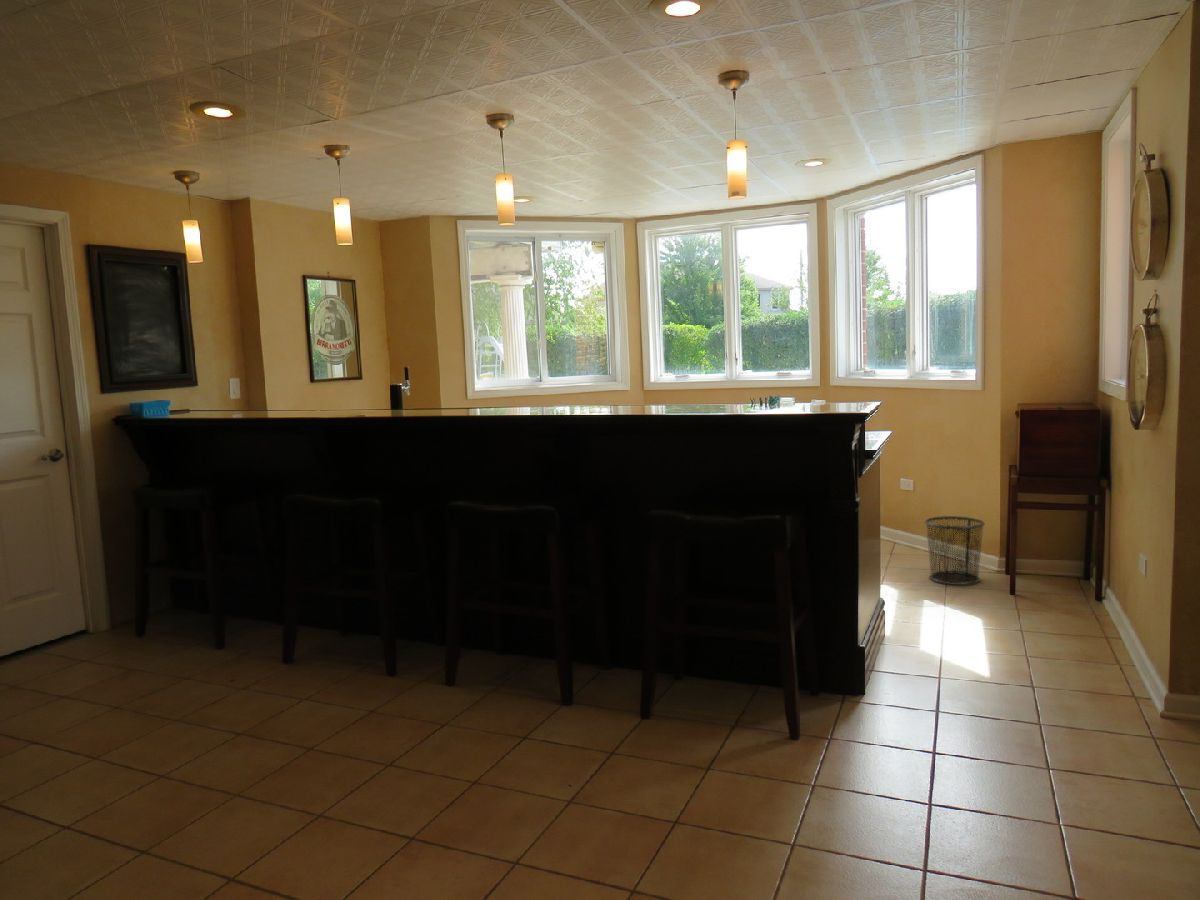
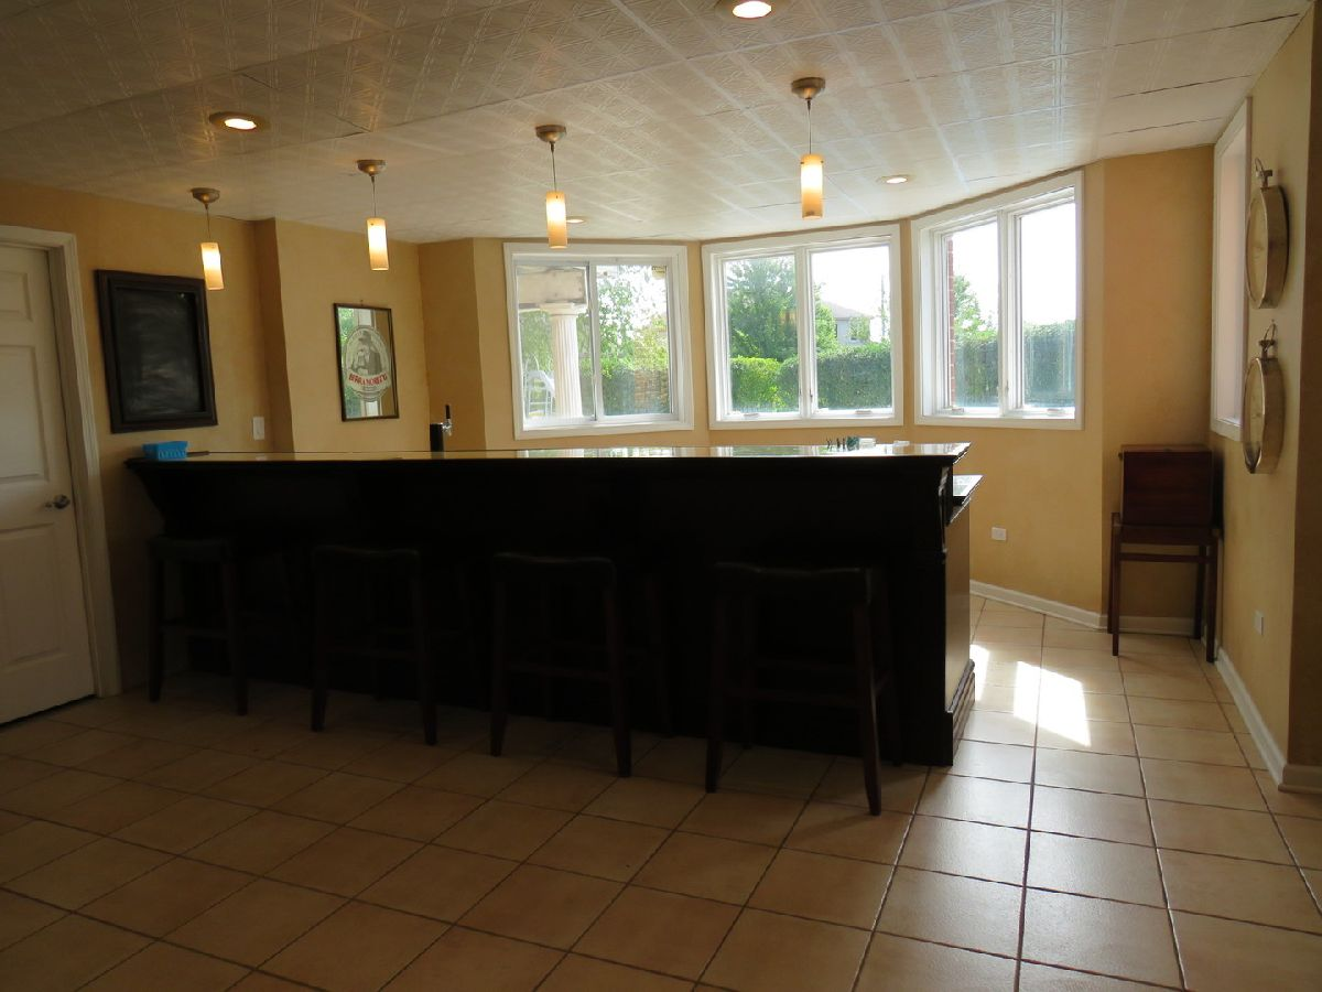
- waste bin (954, 550)
